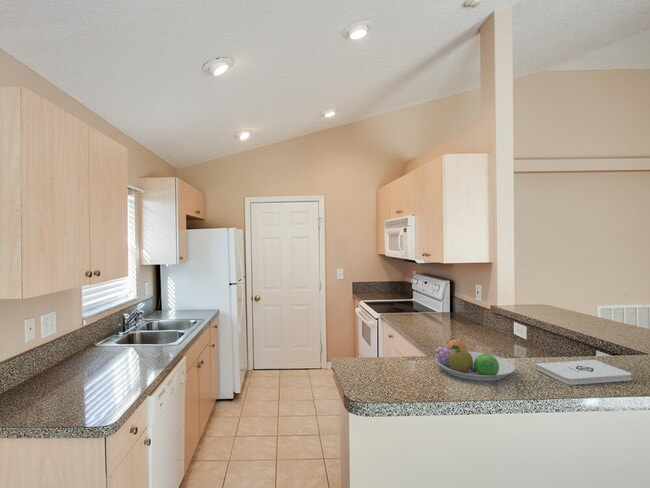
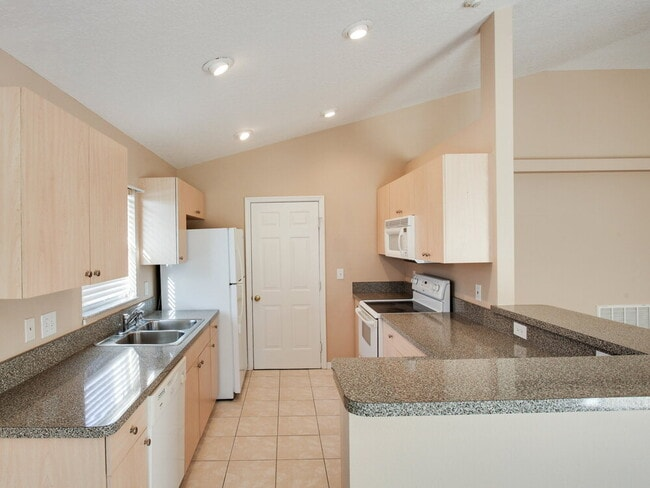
- notepad (582, 371)
- fruit bowl (473, 356)
